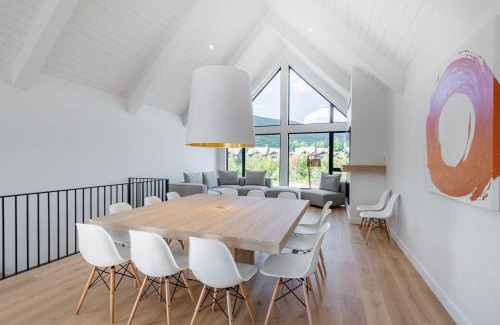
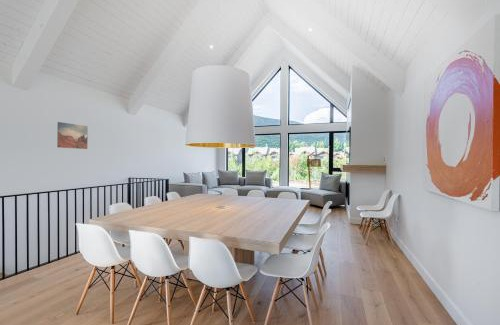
+ wall art (73, 136)
